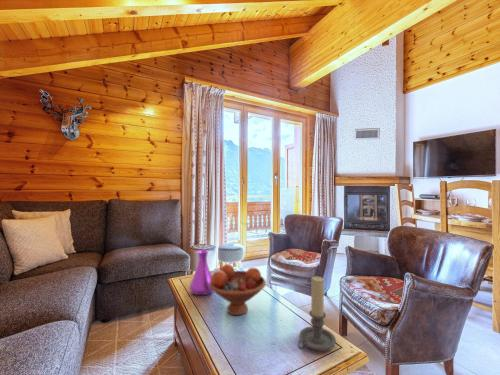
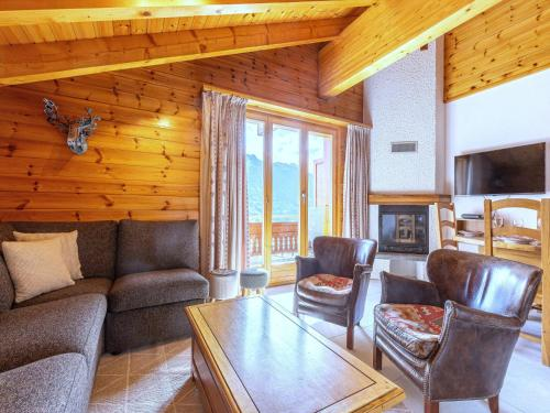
- vase (202, 271)
- candle holder (314, 310)
- fruit bowl (237, 289)
